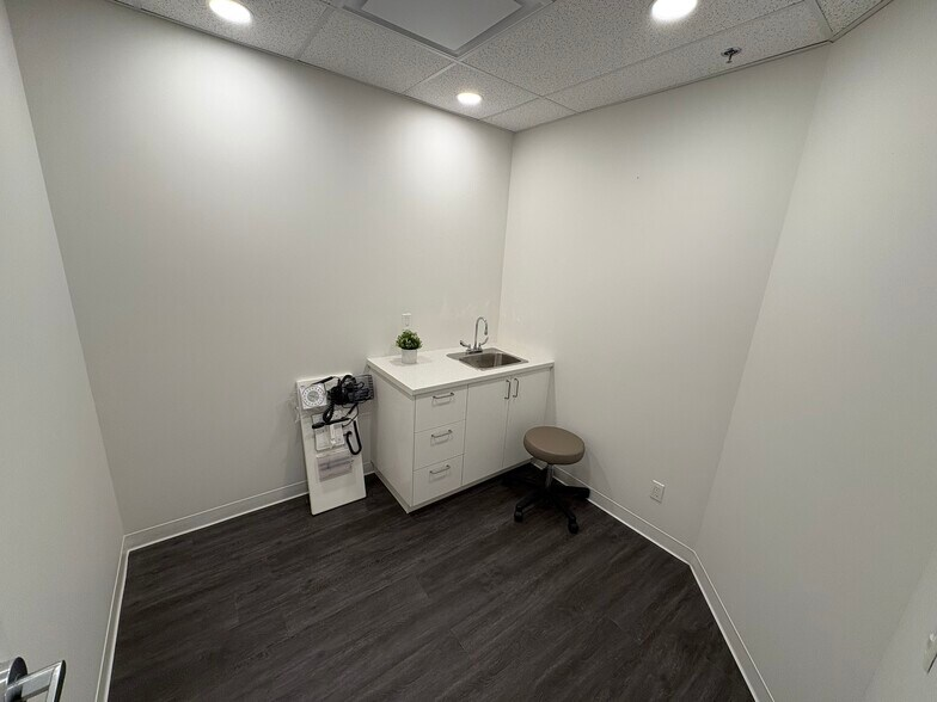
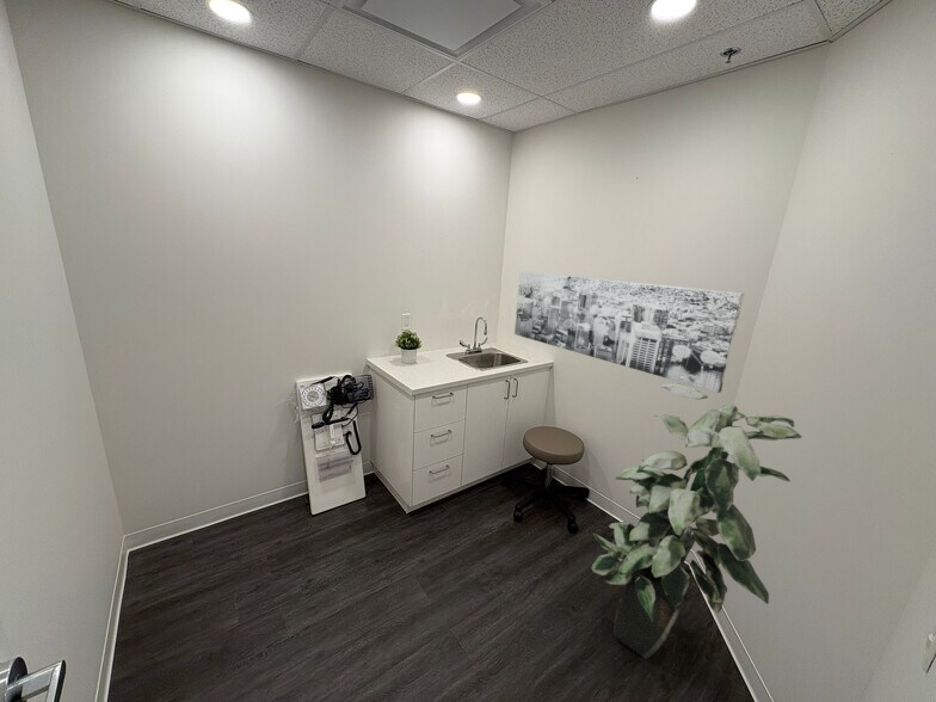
+ indoor plant (675, 526)
+ wall art (599, 319)
